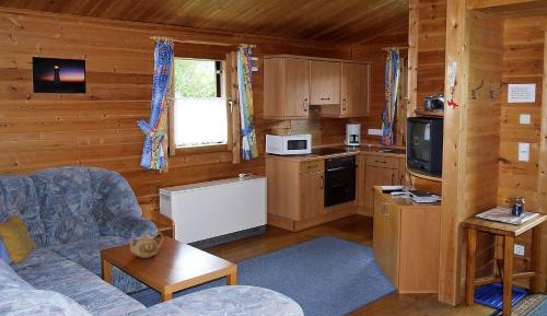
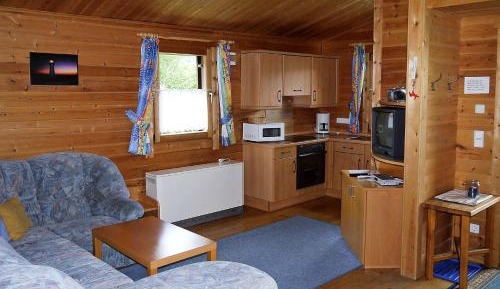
- teapot (146, 244)
